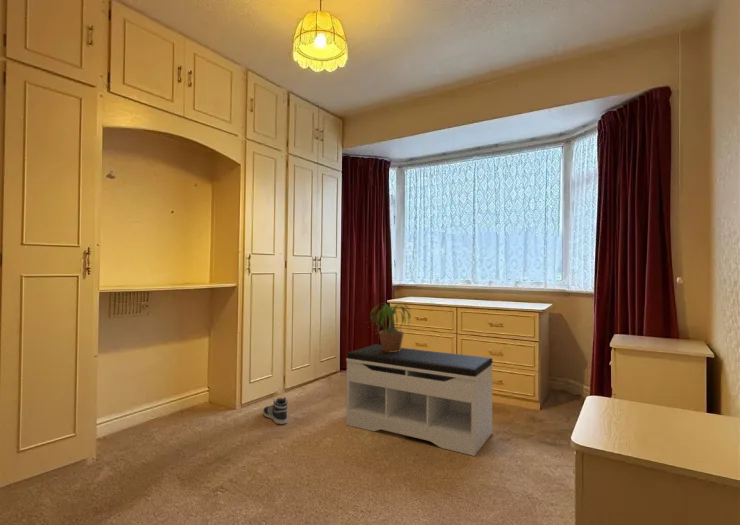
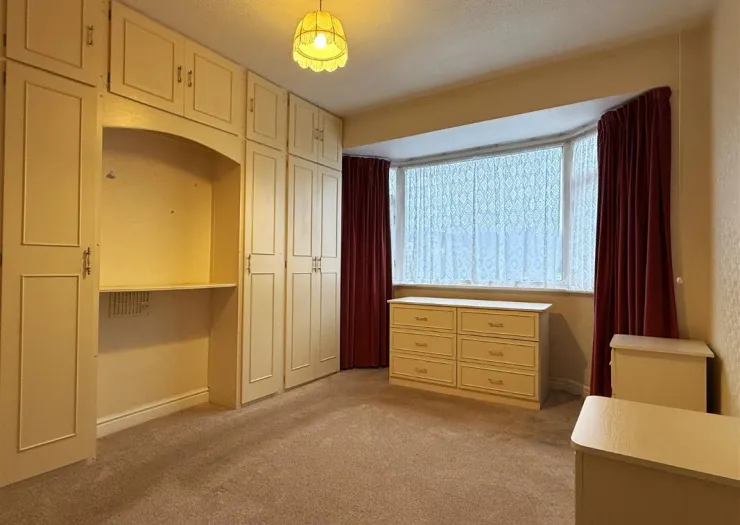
- potted plant (386, 327)
- bench (417, 391)
- sneaker (275, 406)
